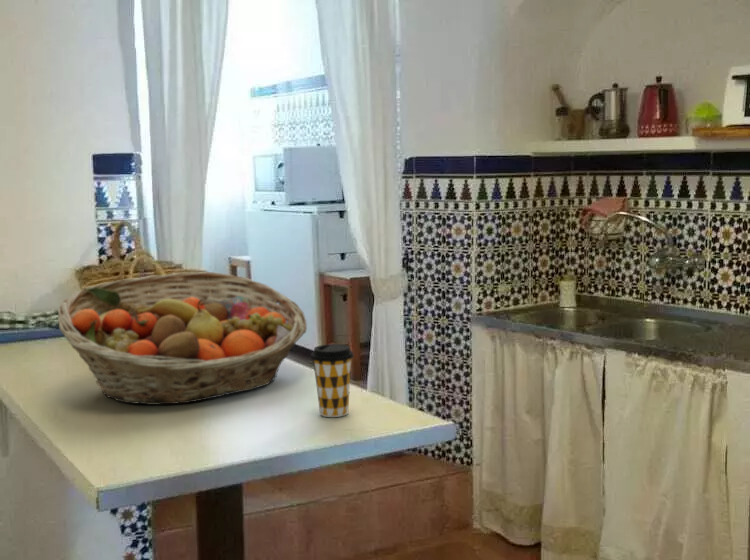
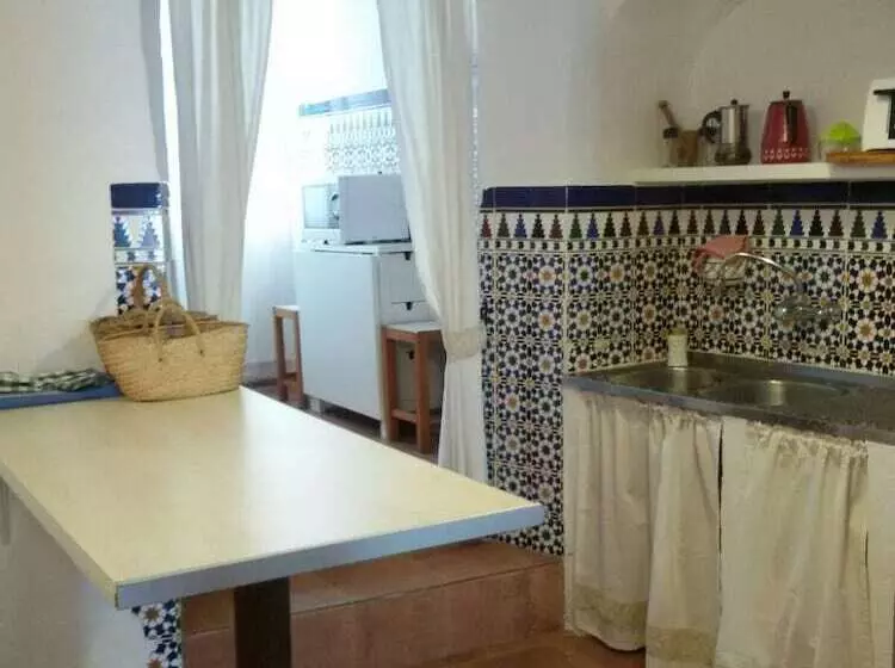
- fruit basket (186, 333)
- coffee cup (333, 380)
